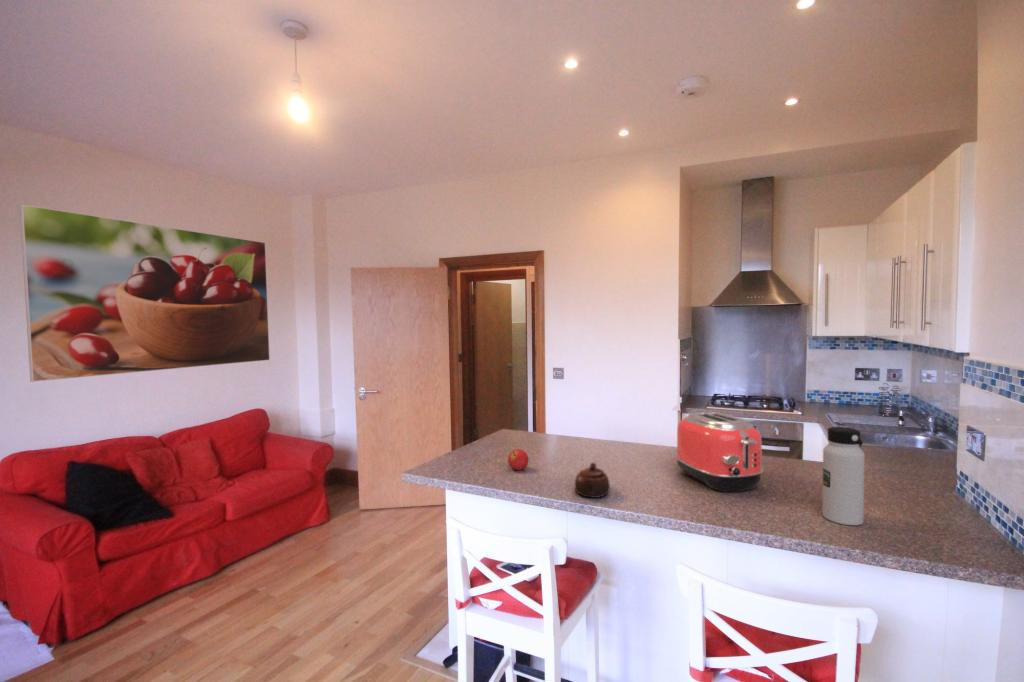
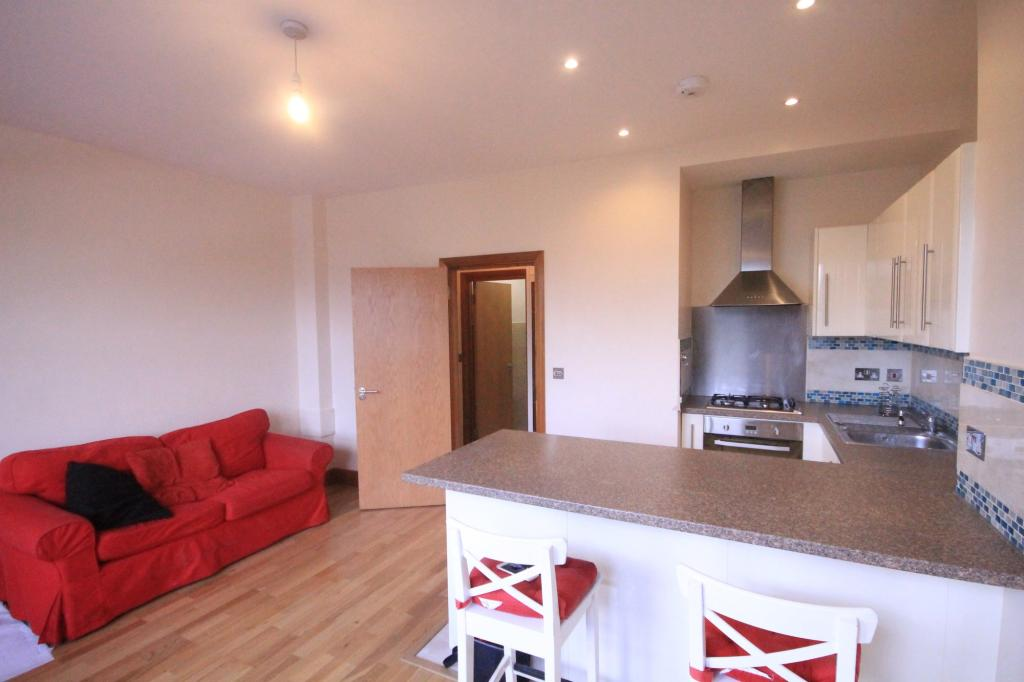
- fruit (518, 459)
- teapot (592, 477)
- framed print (170, 298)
- toaster (719, 449)
- water bottle (843, 474)
